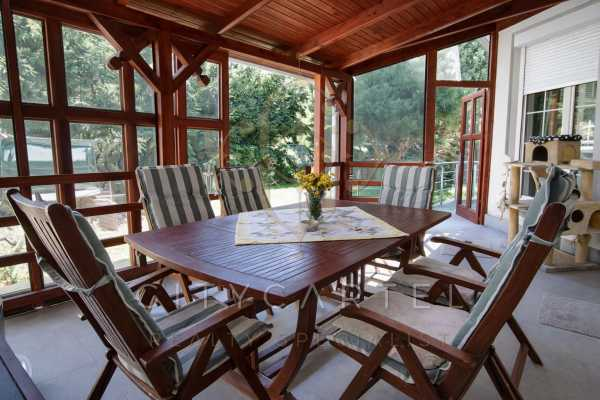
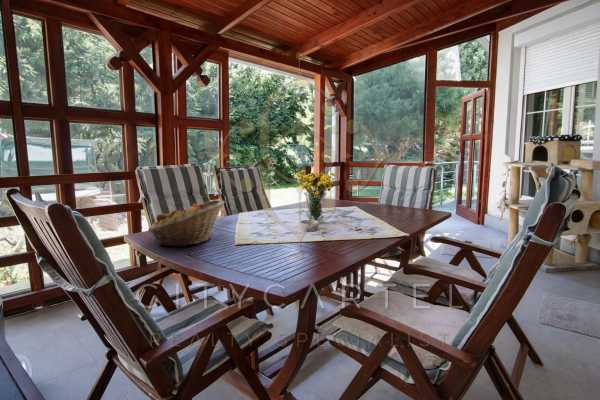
+ fruit basket (187, 220)
